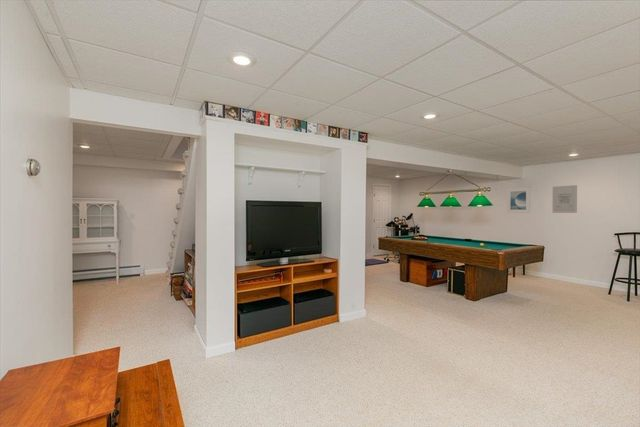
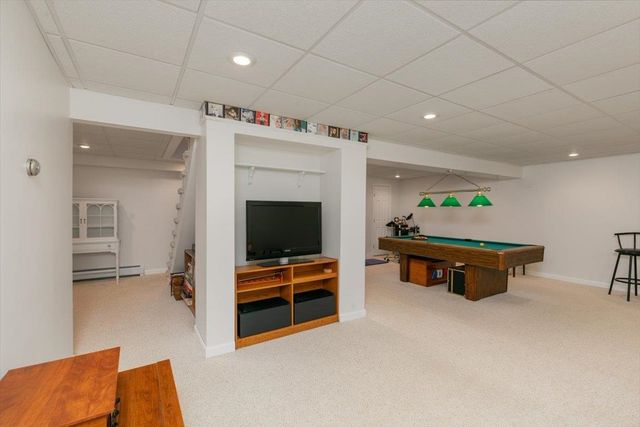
- wall art (564, 199)
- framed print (518, 200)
